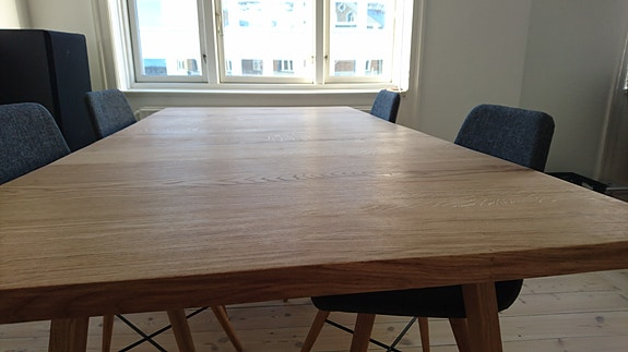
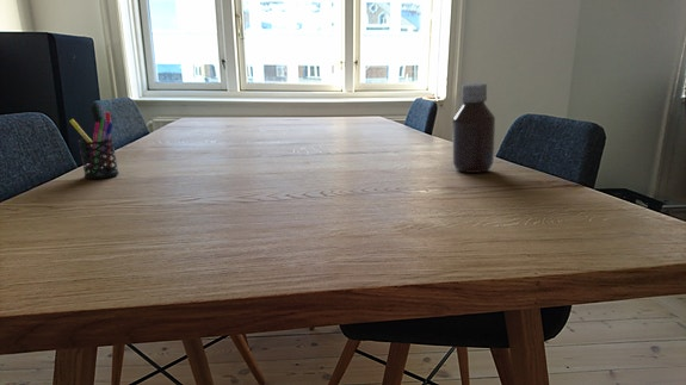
+ bottle (474, 128)
+ pen holder (99, 143)
